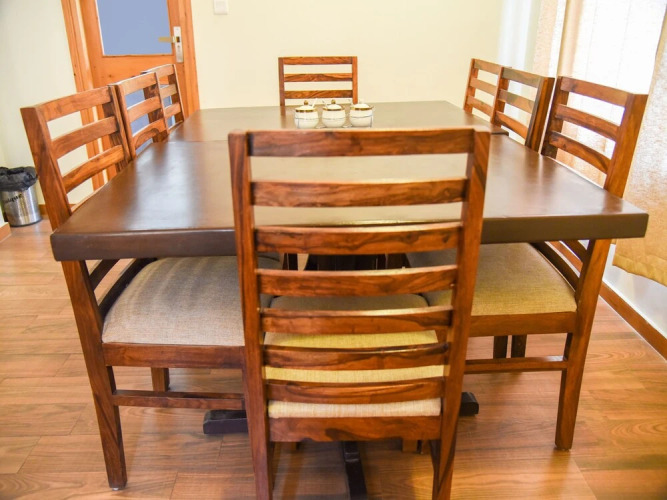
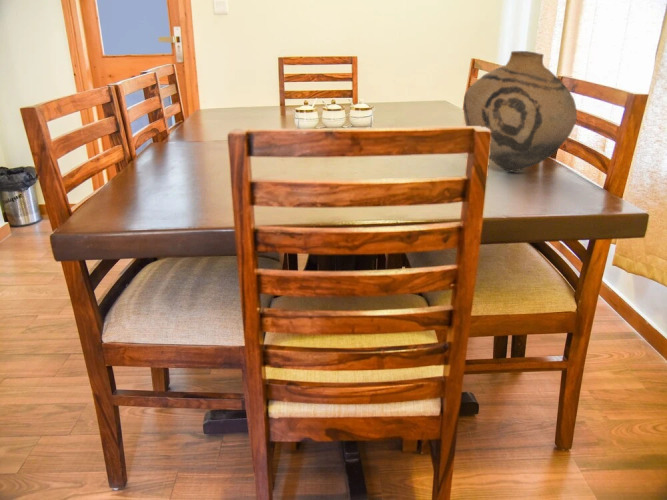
+ vase (518, 113)
